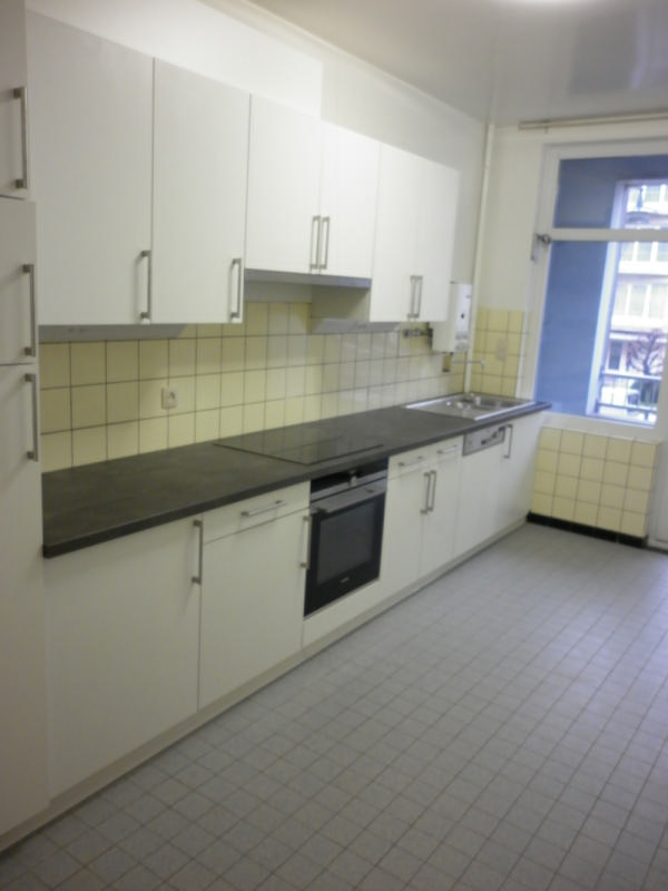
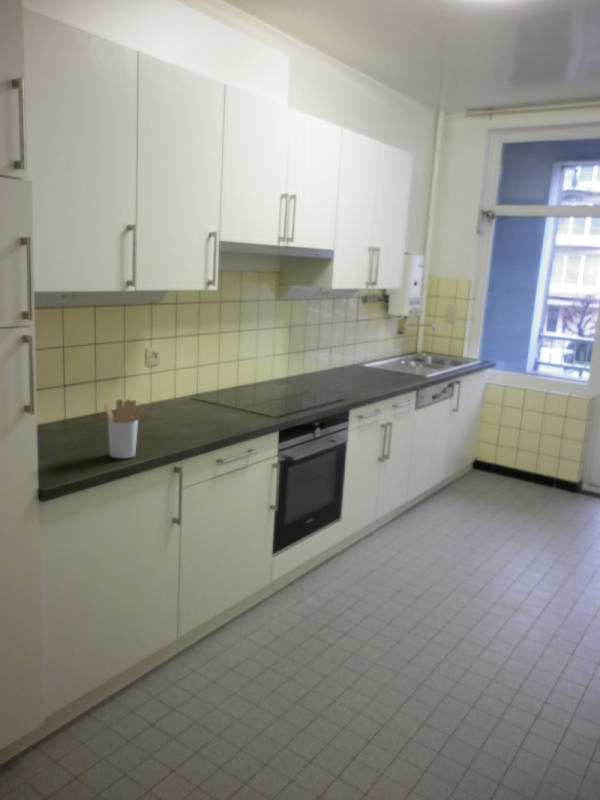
+ utensil holder (123, 427)
